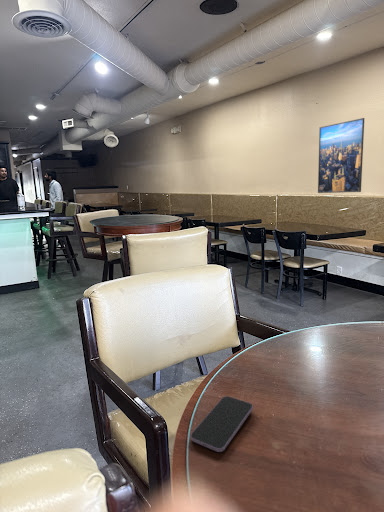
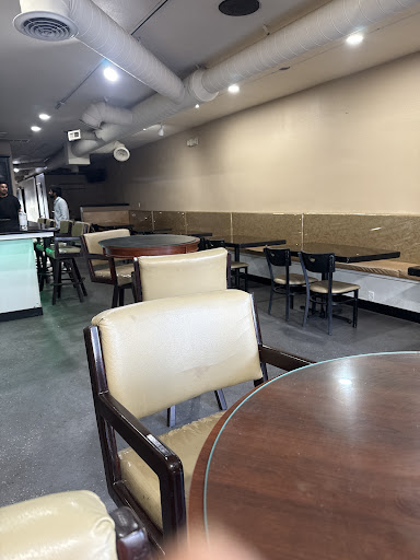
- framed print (339, 158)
- smartphone (223, 421)
